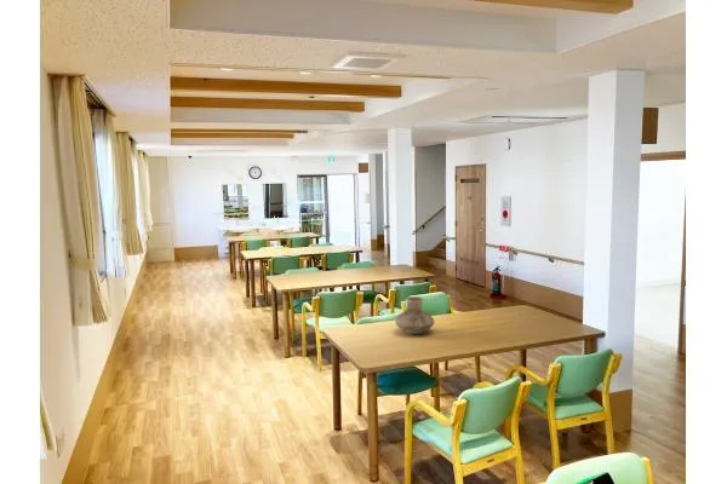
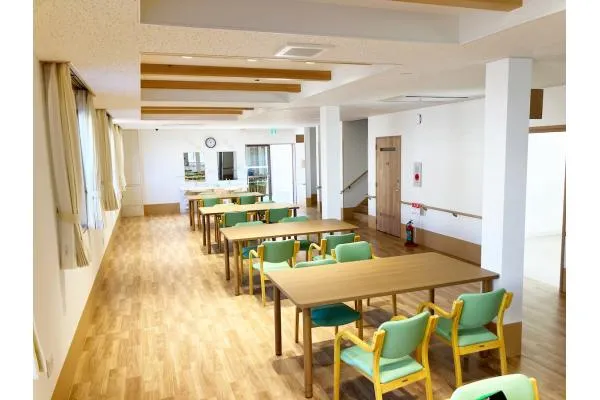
- vase (414, 315)
